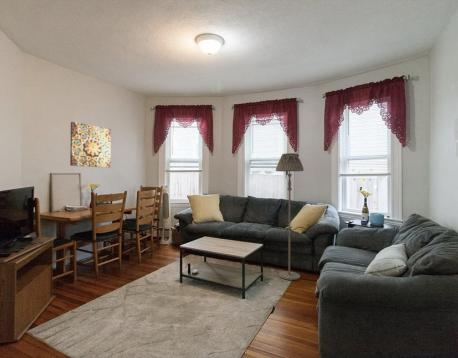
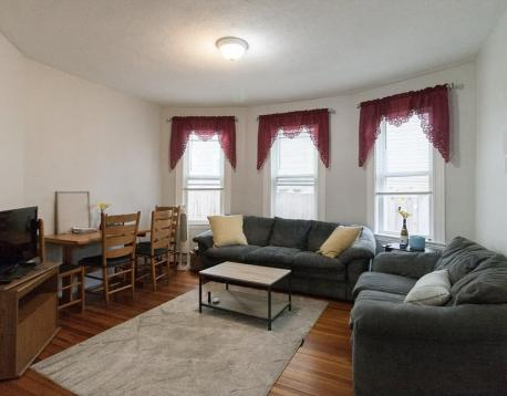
- wall art (91, 146)
- floor lamp (289, 214)
